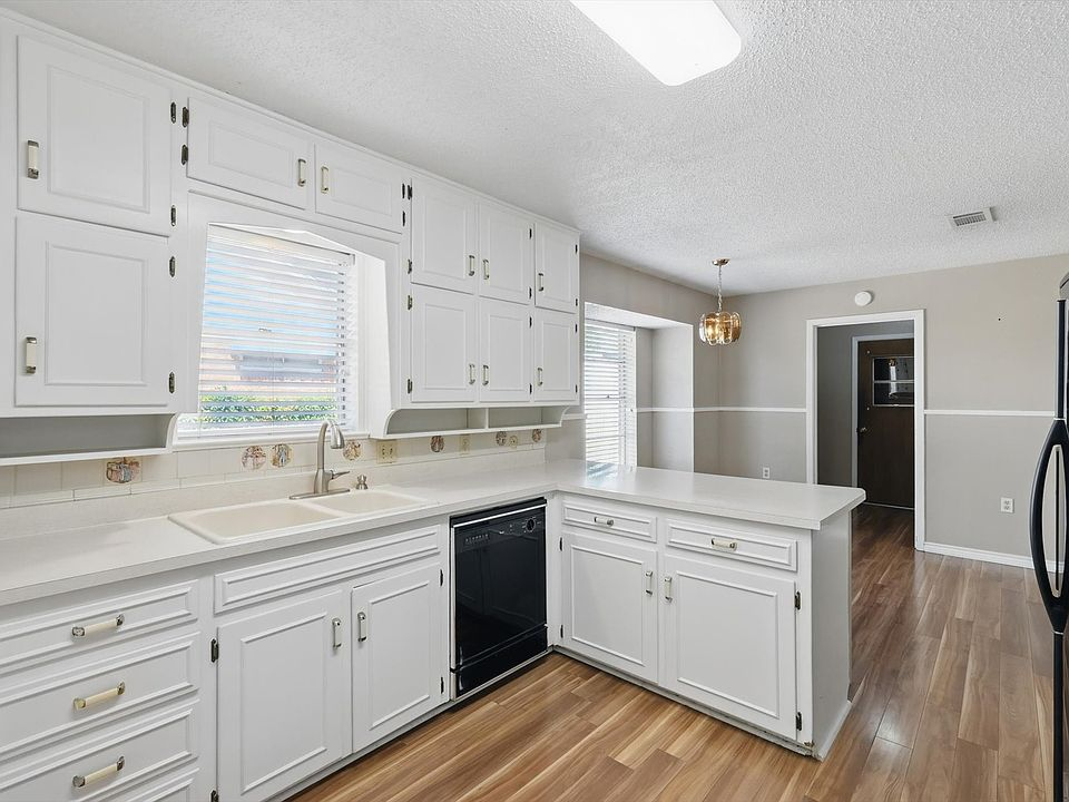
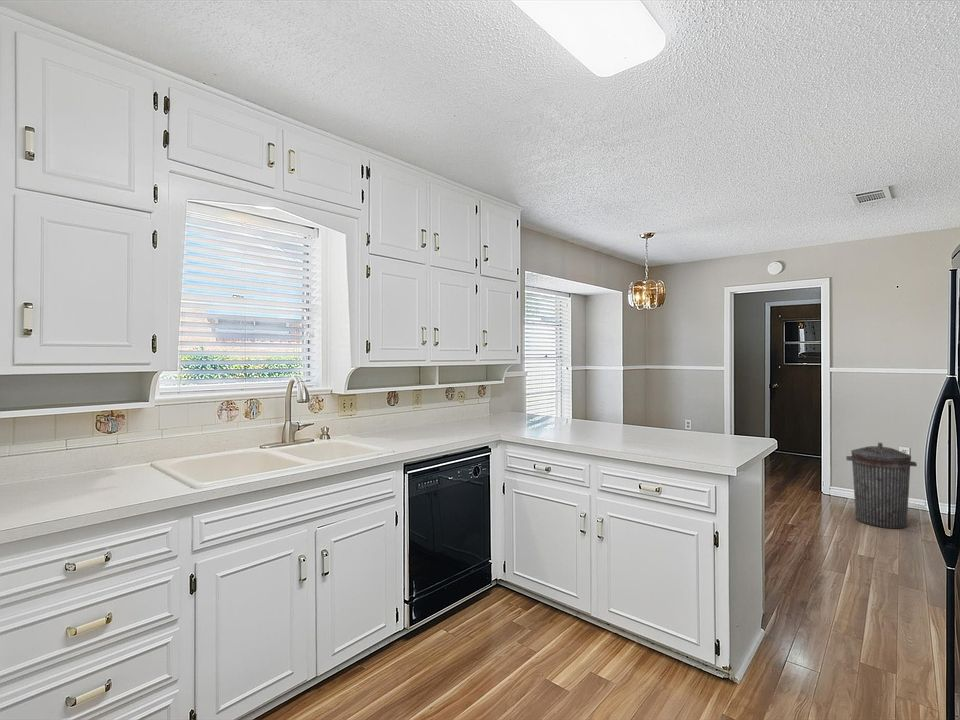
+ trash can (880, 482)
